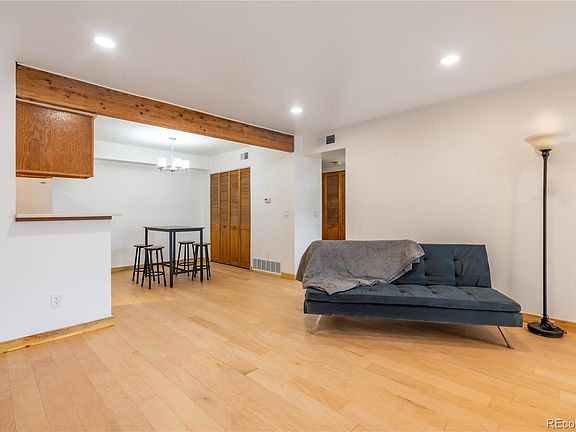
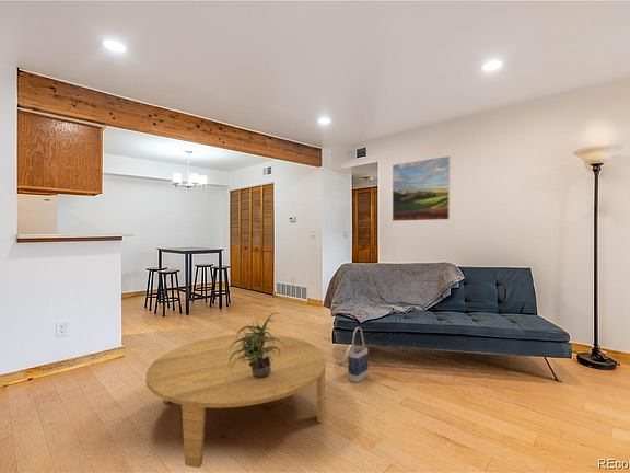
+ coffee table (241, 384)
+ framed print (419, 191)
+ potted plant (259, 345)
+ bag (358, 351)
